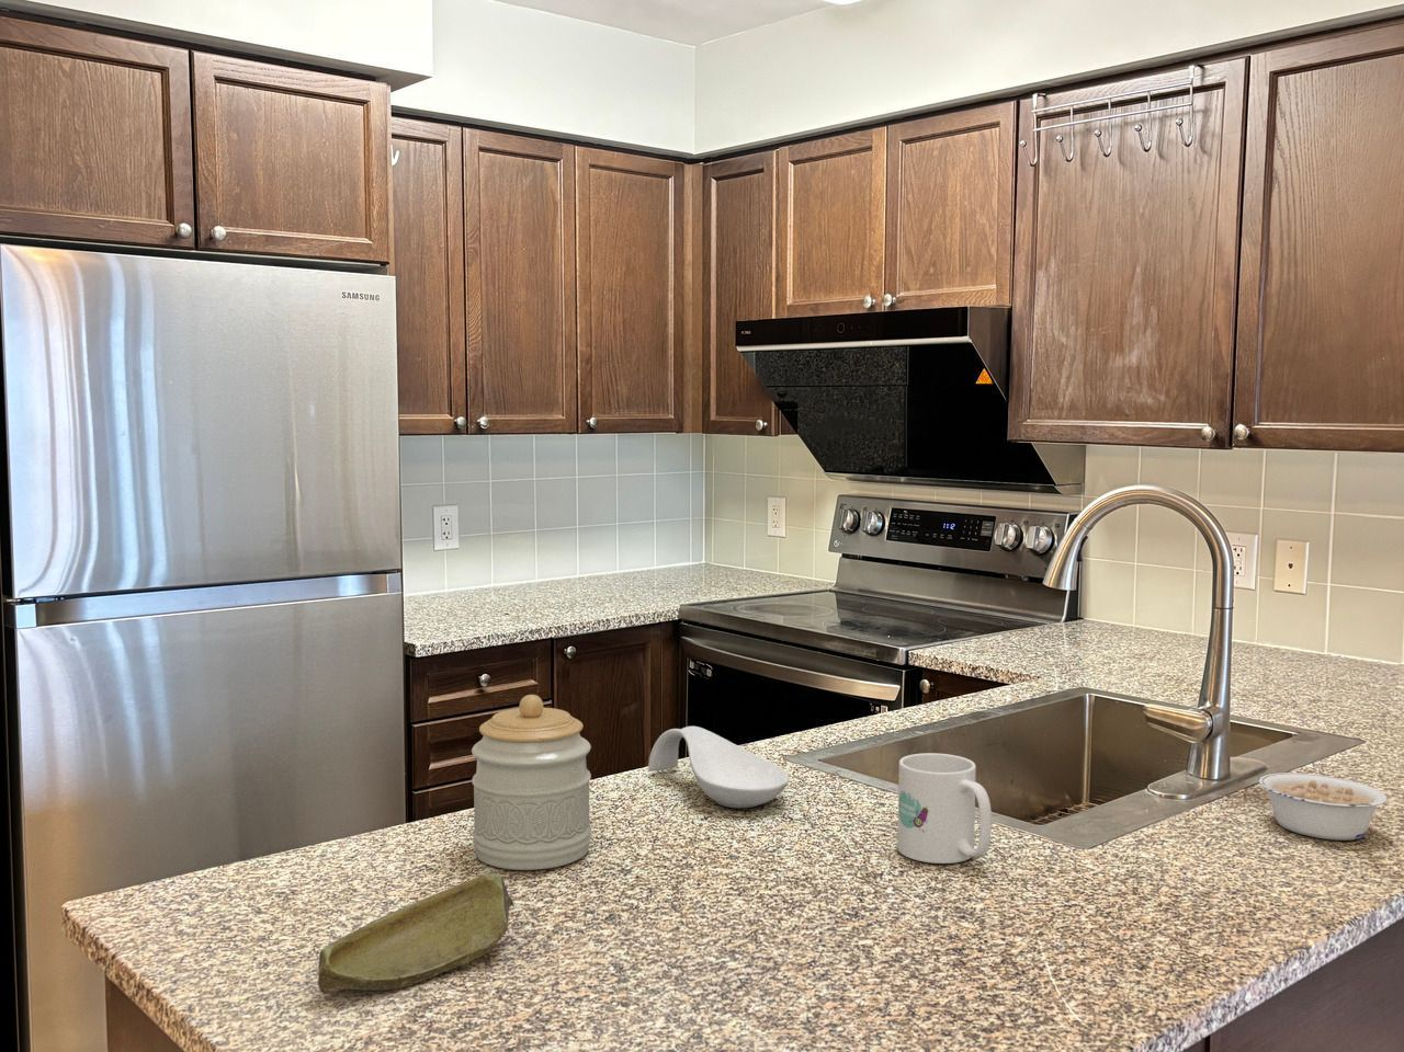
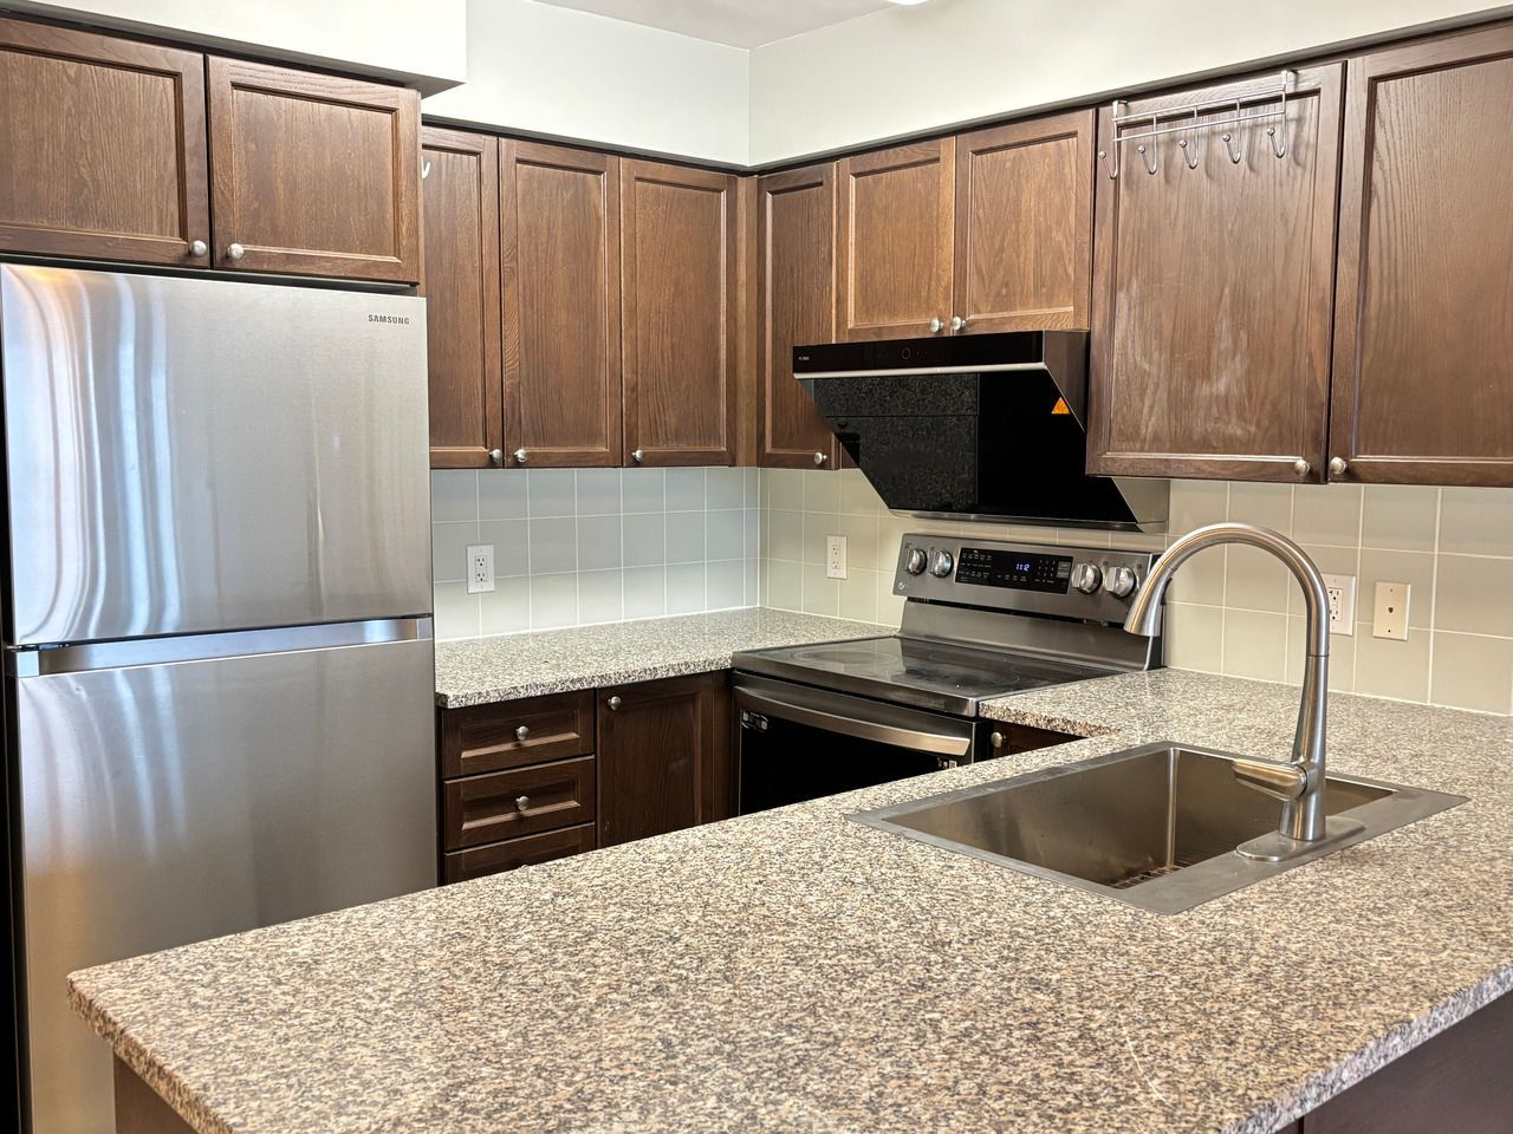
- legume (1326, 804)
- banana (418, 932)
- spoon rest (712, 762)
- mug (947, 811)
- jar (531, 774)
